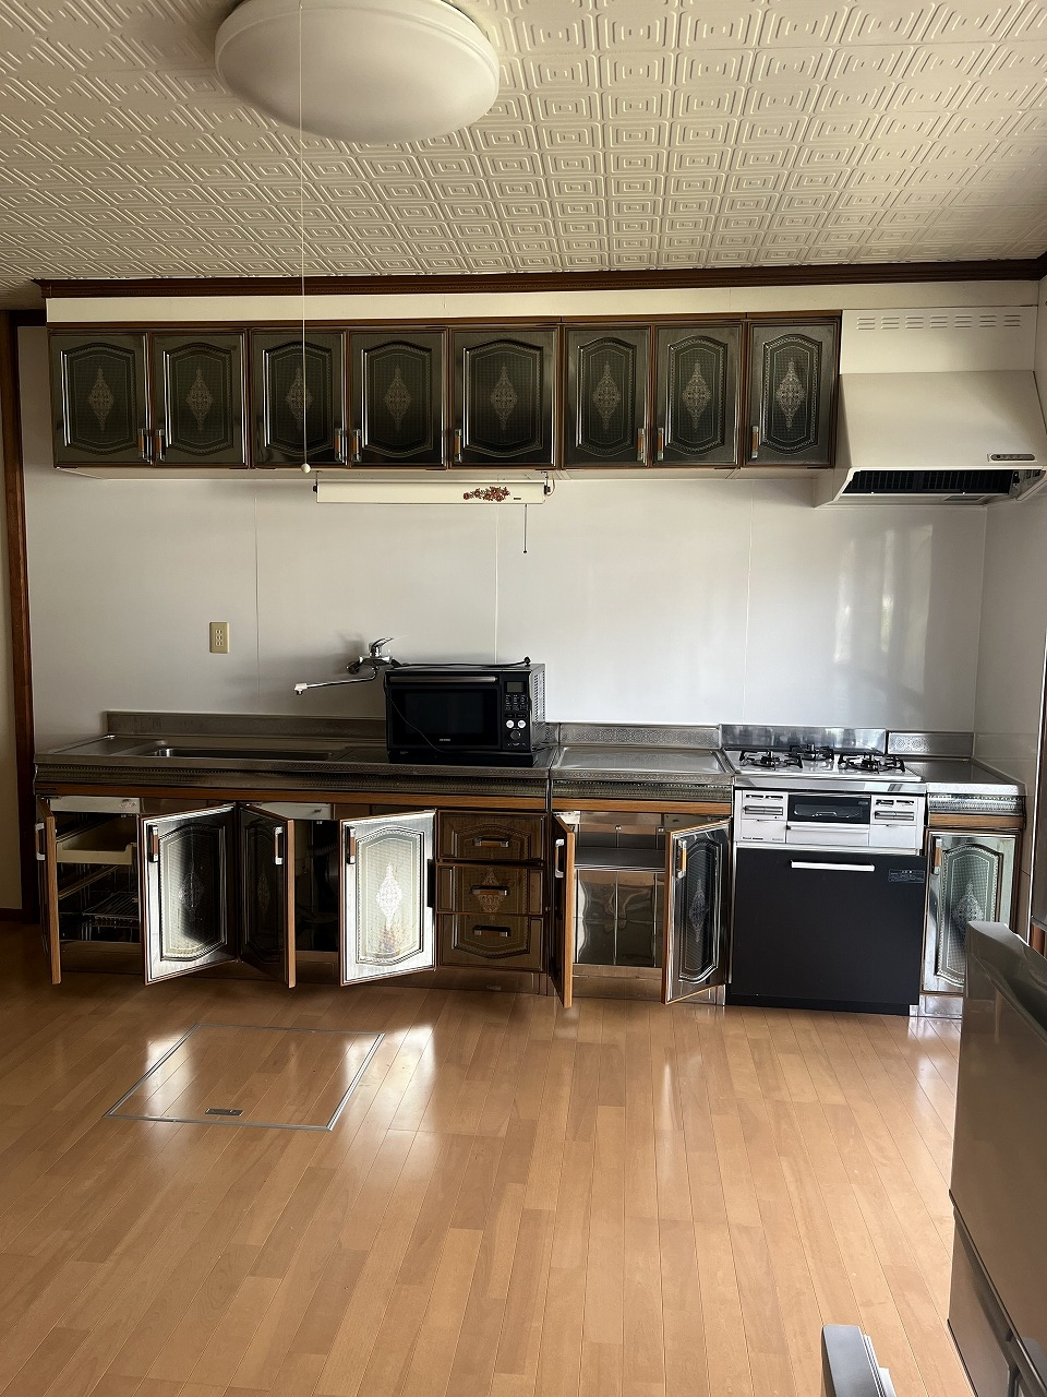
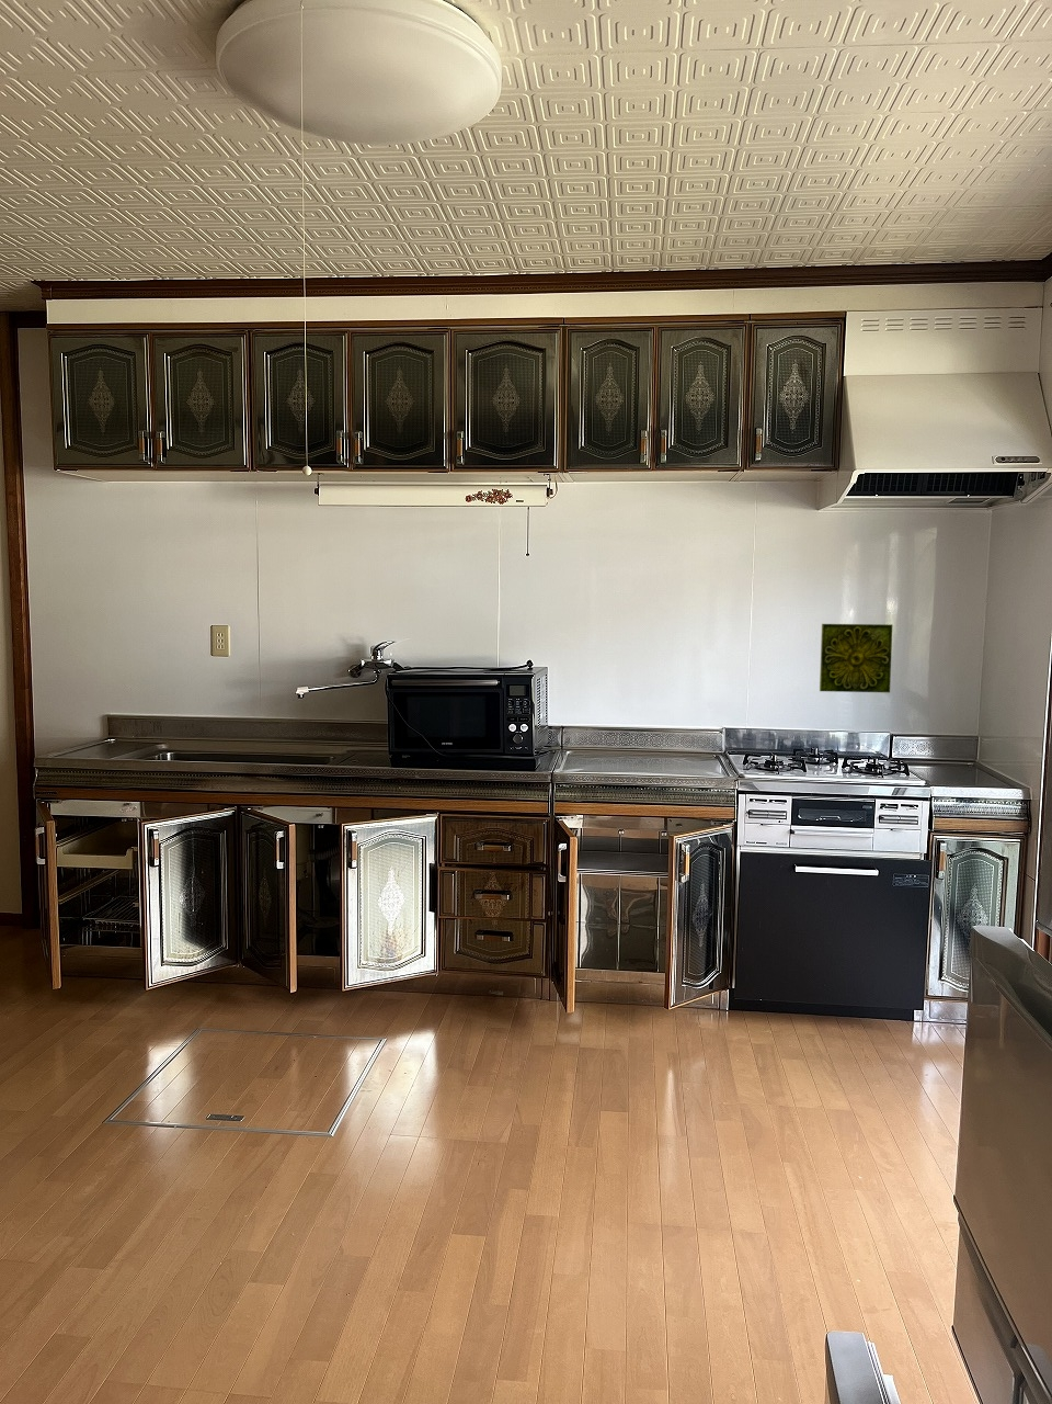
+ decorative tile (855, 657)
